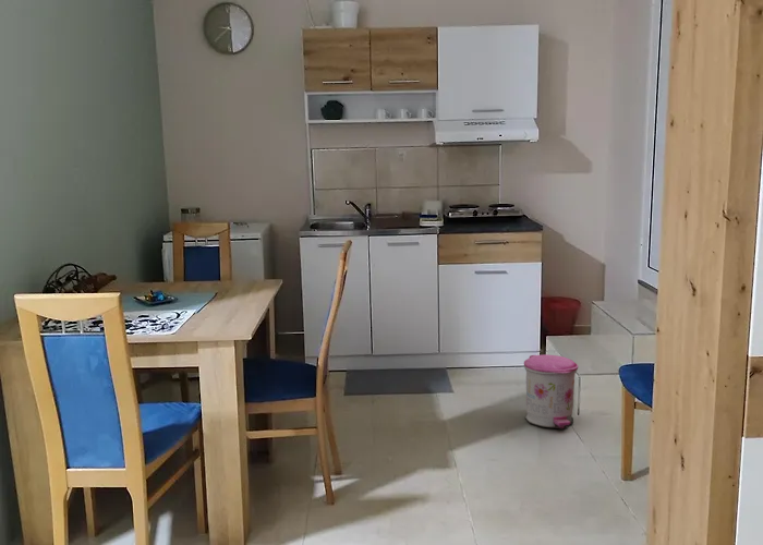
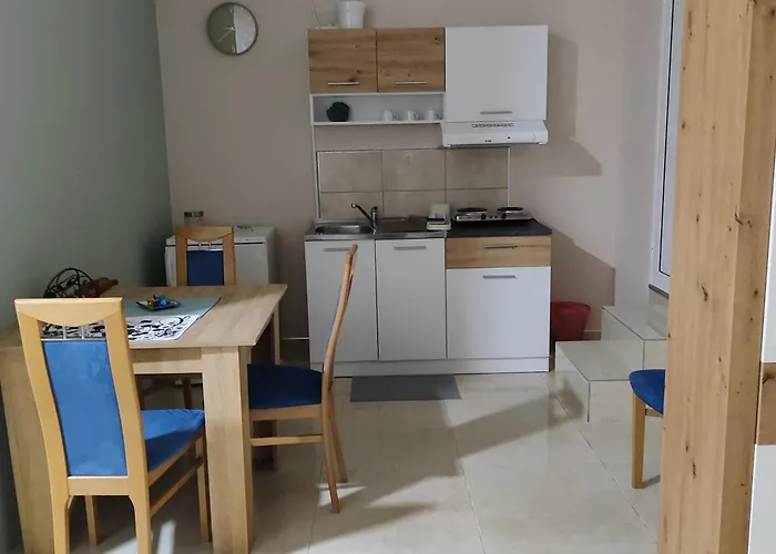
- trash can (549, 389)
